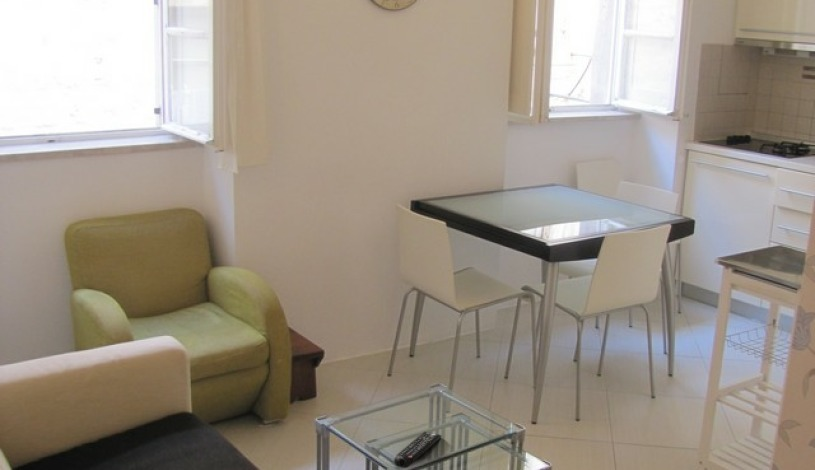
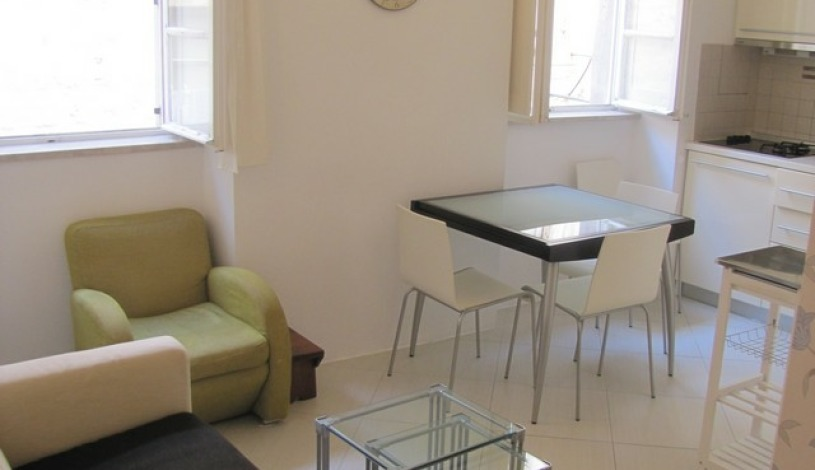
- remote control (418, 448)
